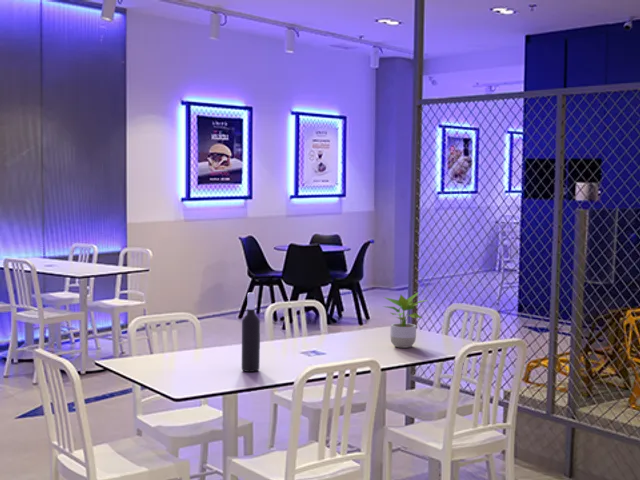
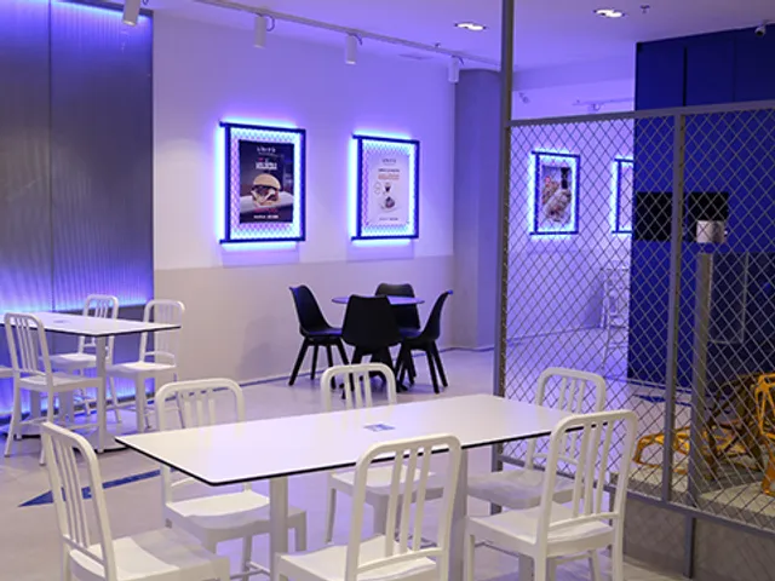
- wine bottle (250, 331)
- potted plant (405, 318)
